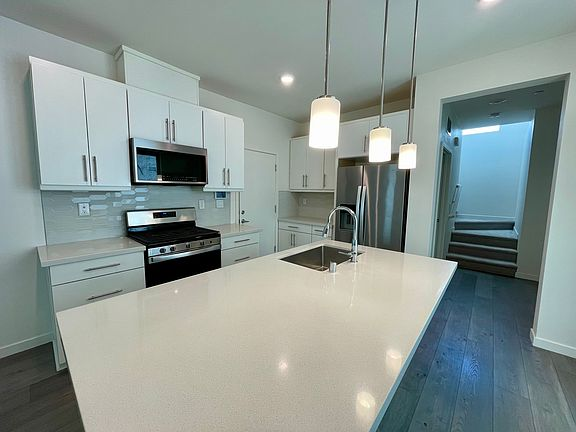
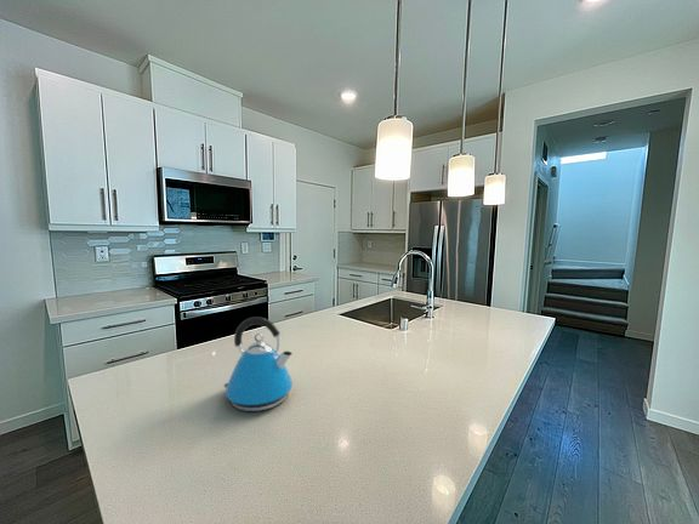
+ kettle (256, 357)
